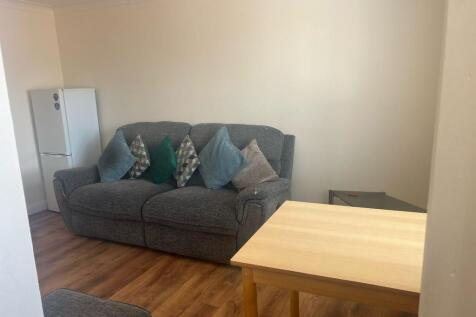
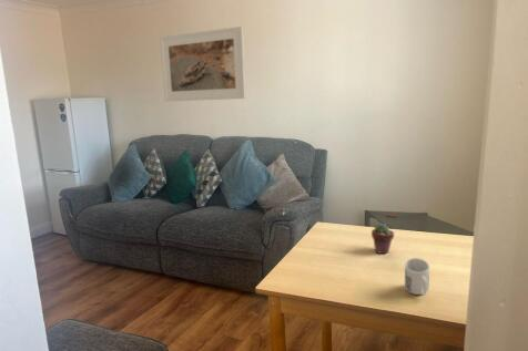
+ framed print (201, 66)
+ mug (419, 277)
+ potted succulent (382, 237)
